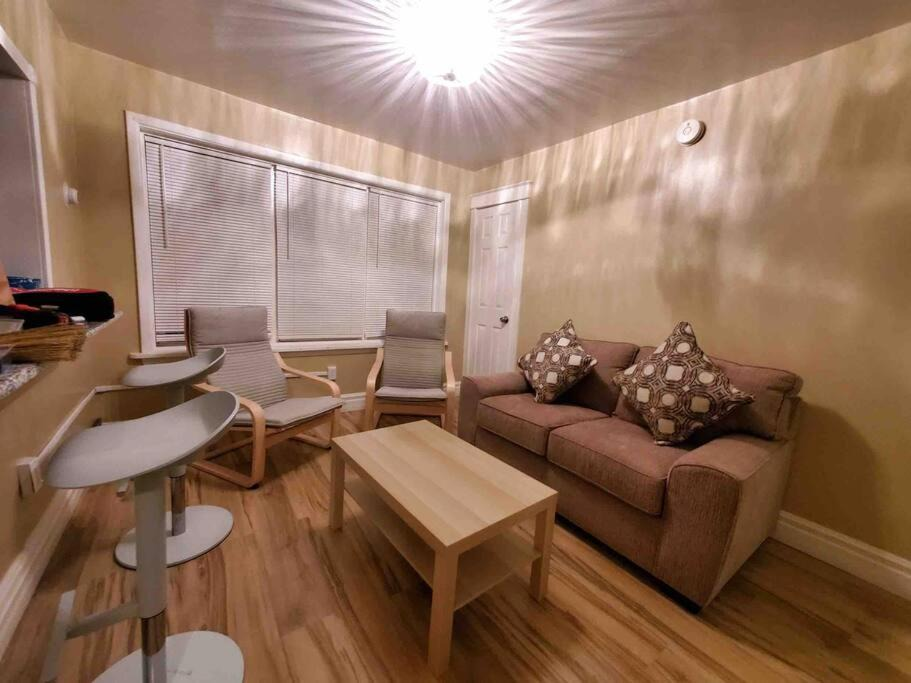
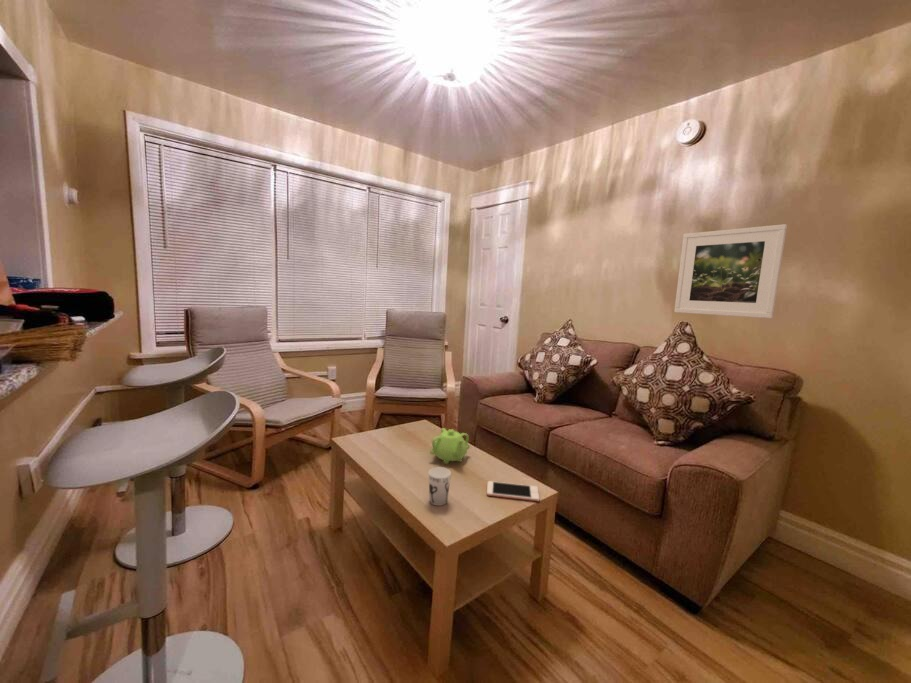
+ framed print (724, 273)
+ cell phone (512, 490)
+ teapot (451, 445)
+ cup (439, 486)
